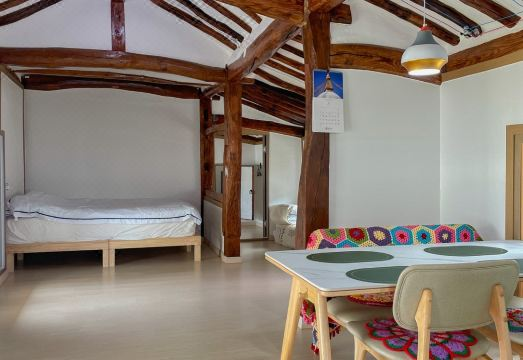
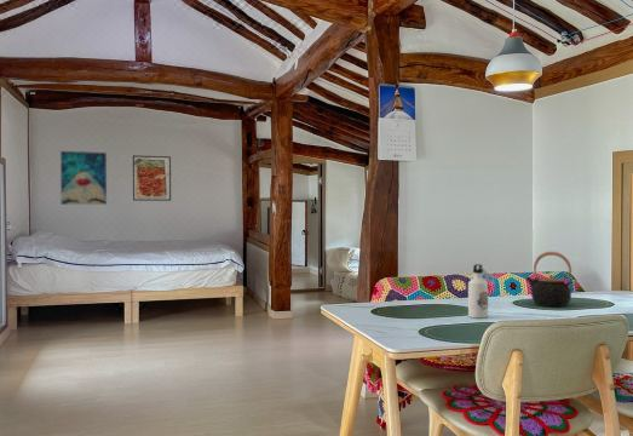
+ teapot (547, 279)
+ wall art (84, 178)
+ water bottle (482, 289)
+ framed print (151, 178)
